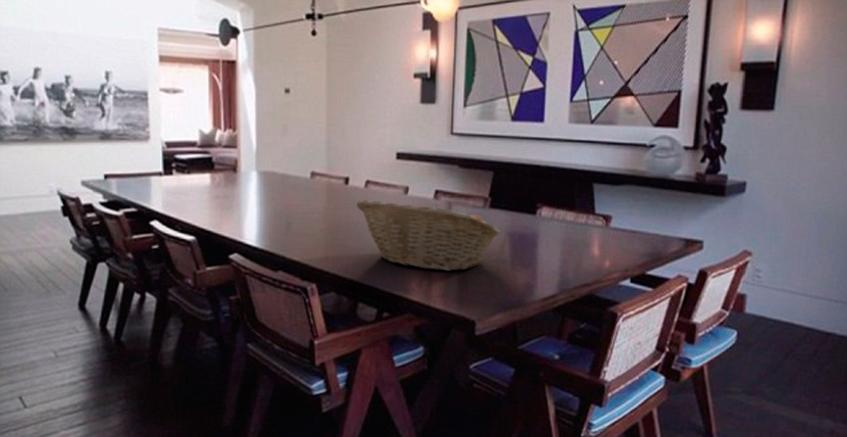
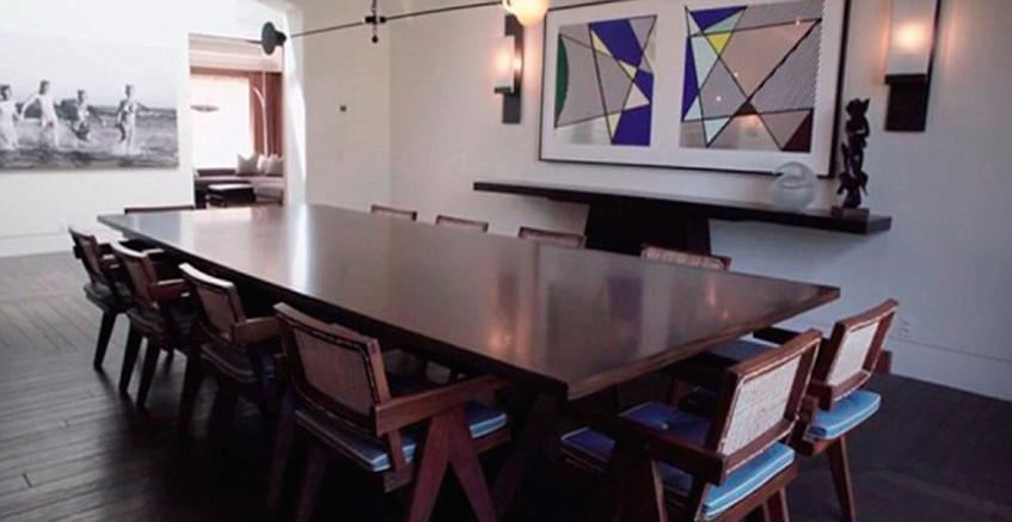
- fruit basket (426, 230)
